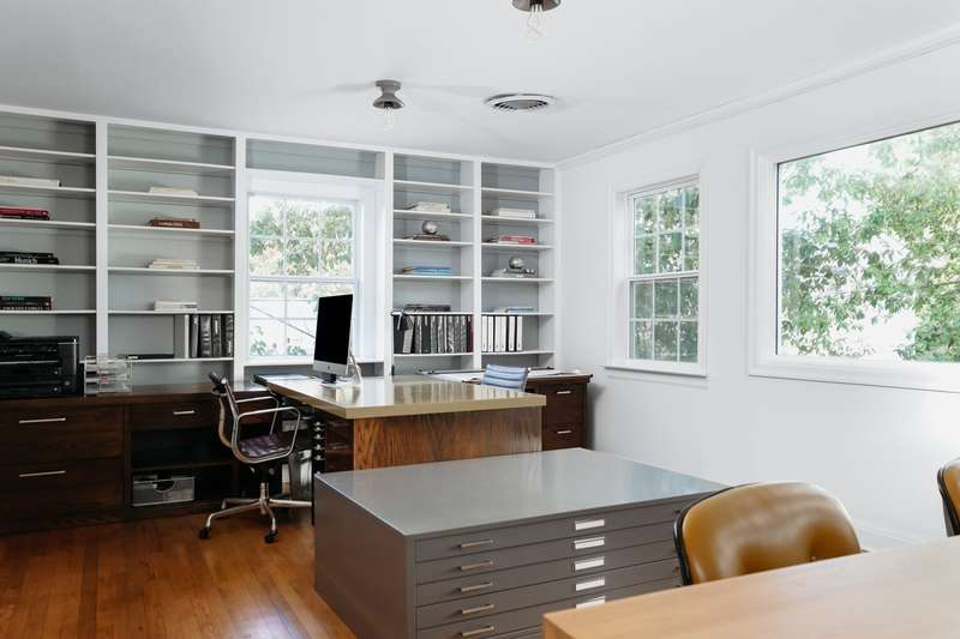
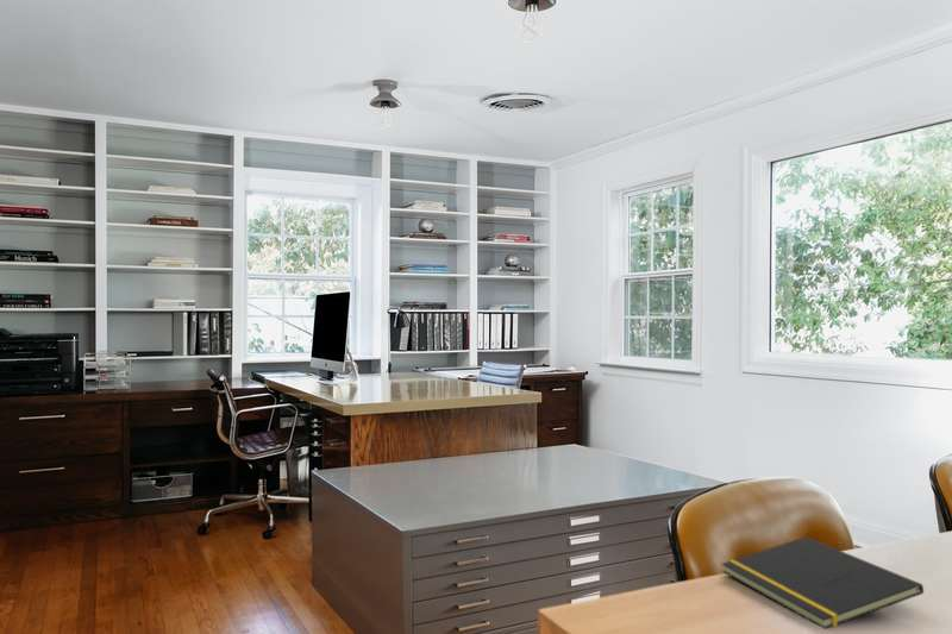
+ notepad (814, 577)
